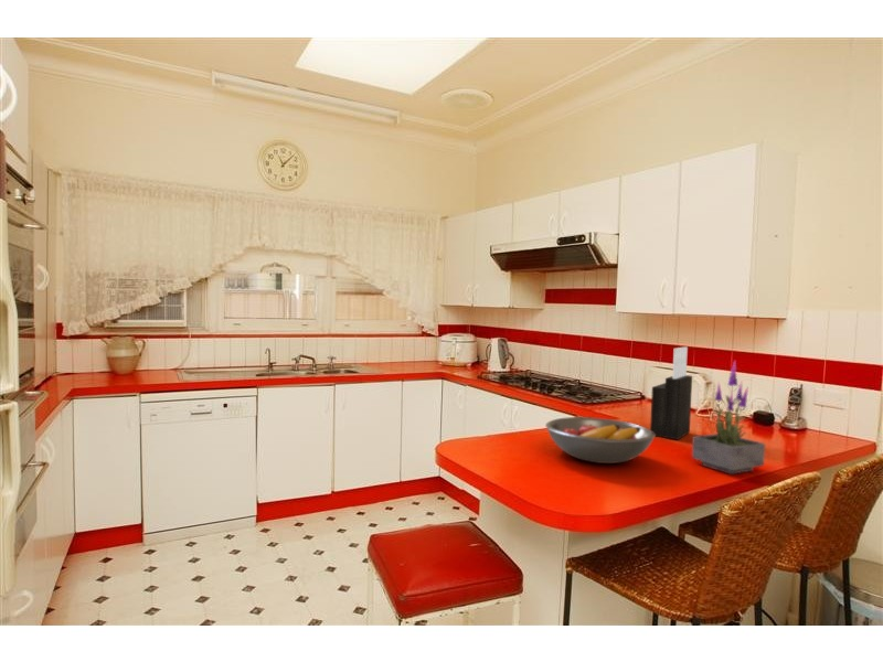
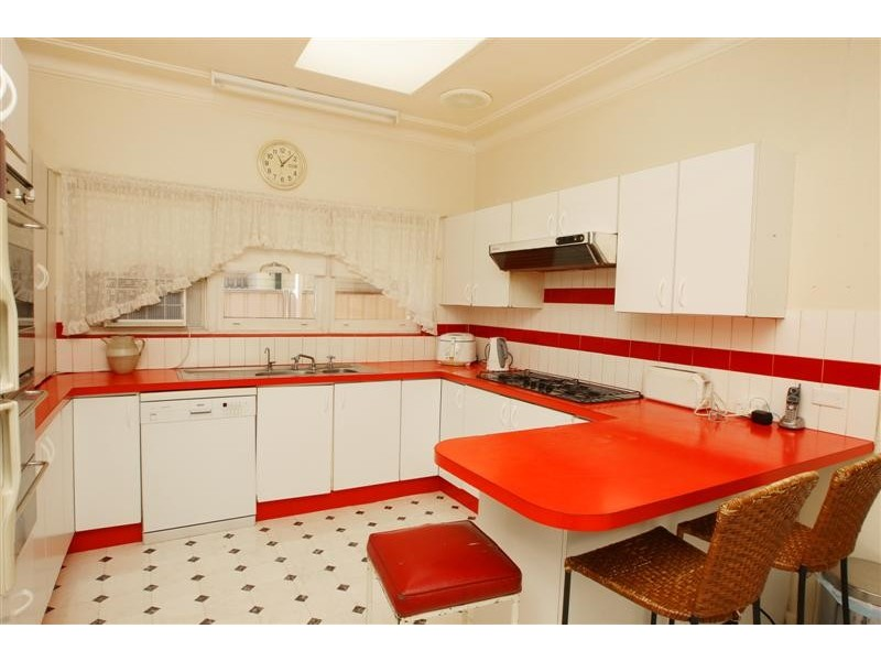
- fruit bowl (598, 438)
- potted plant (728, 414)
- knife block (669, 389)
